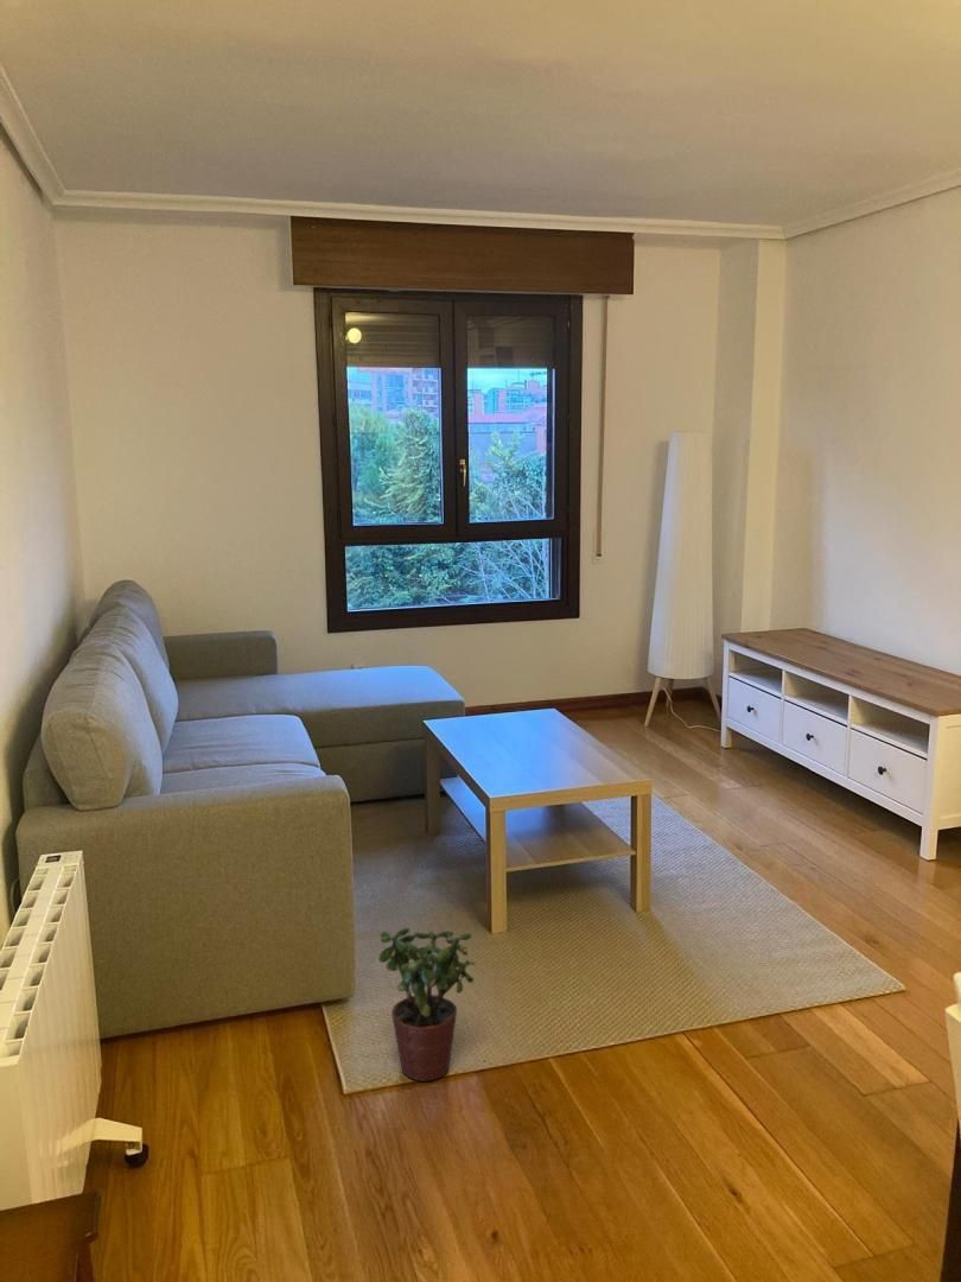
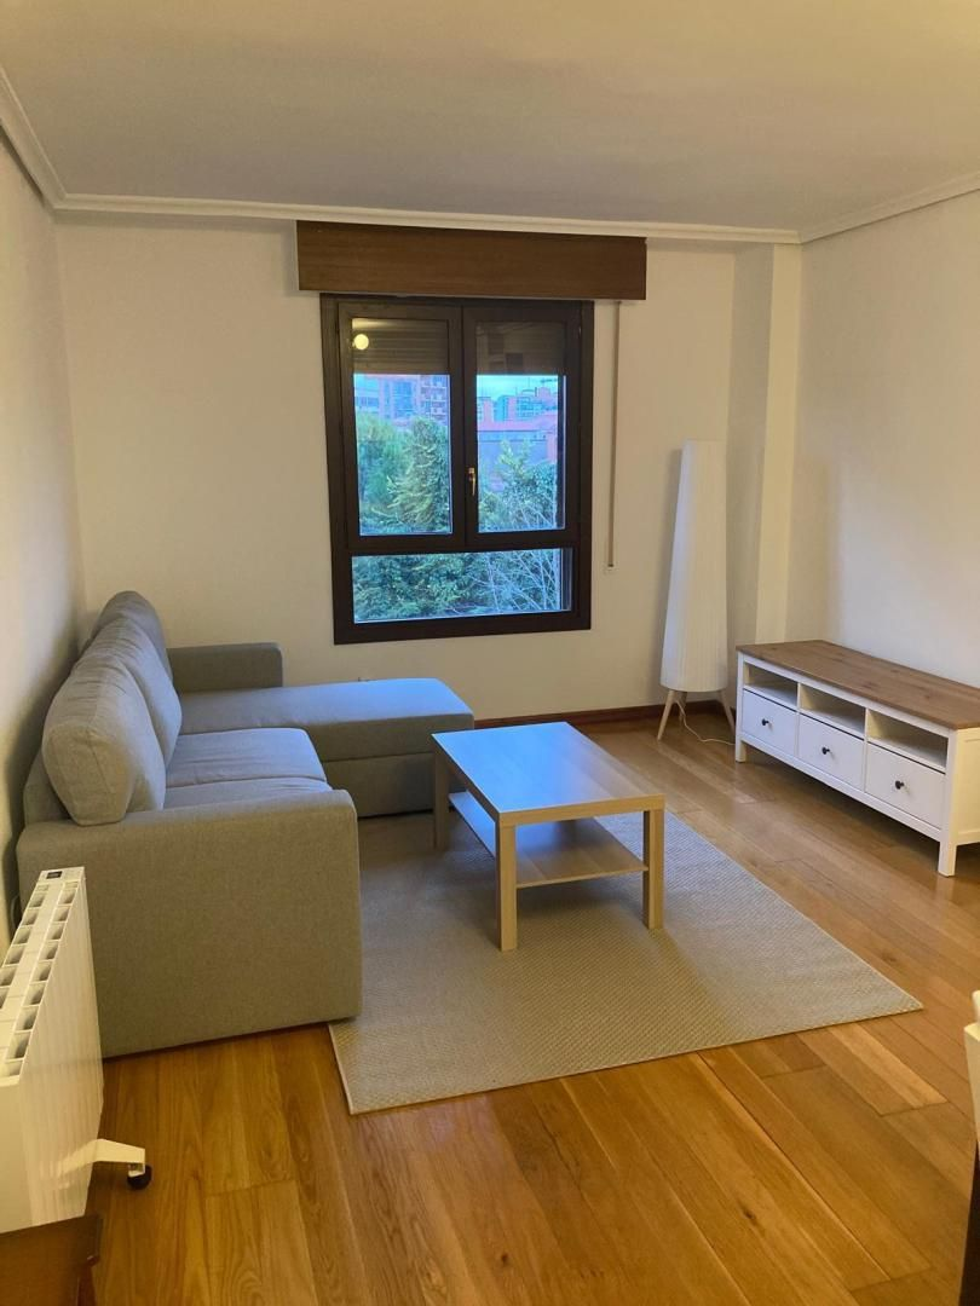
- potted plant (418, 997)
